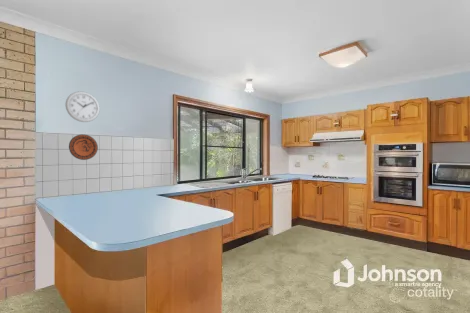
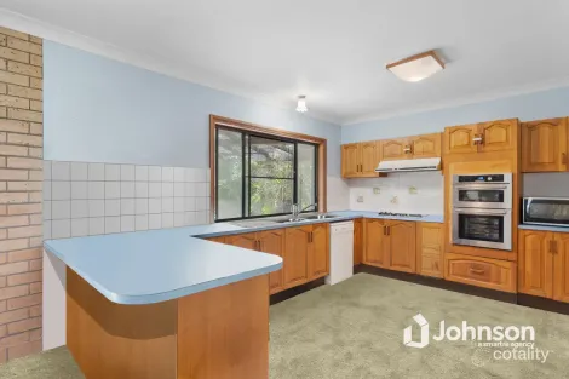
- wall clock (83, 106)
- decorative plate (83, 147)
